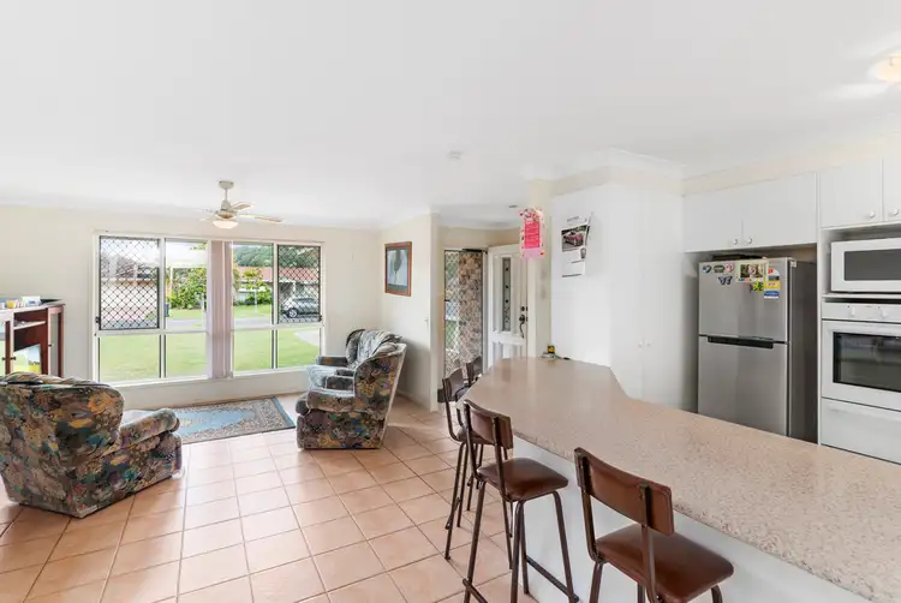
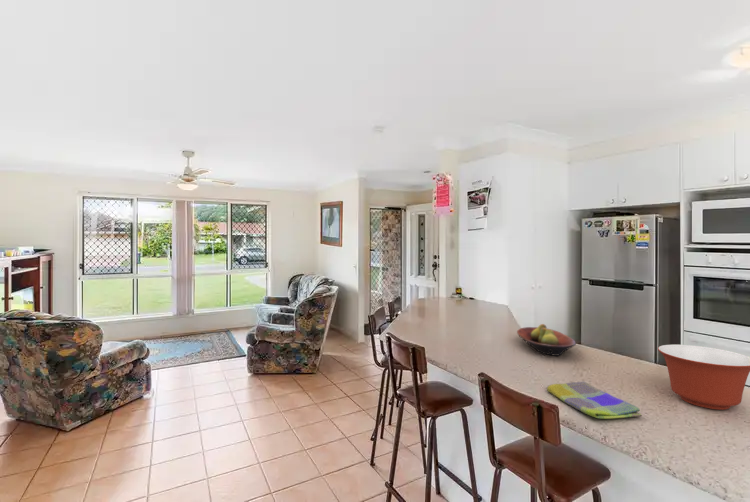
+ dish towel (589, 398)
+ mixing bowl (704, 377)
+ fruit bowl (544, 337)
